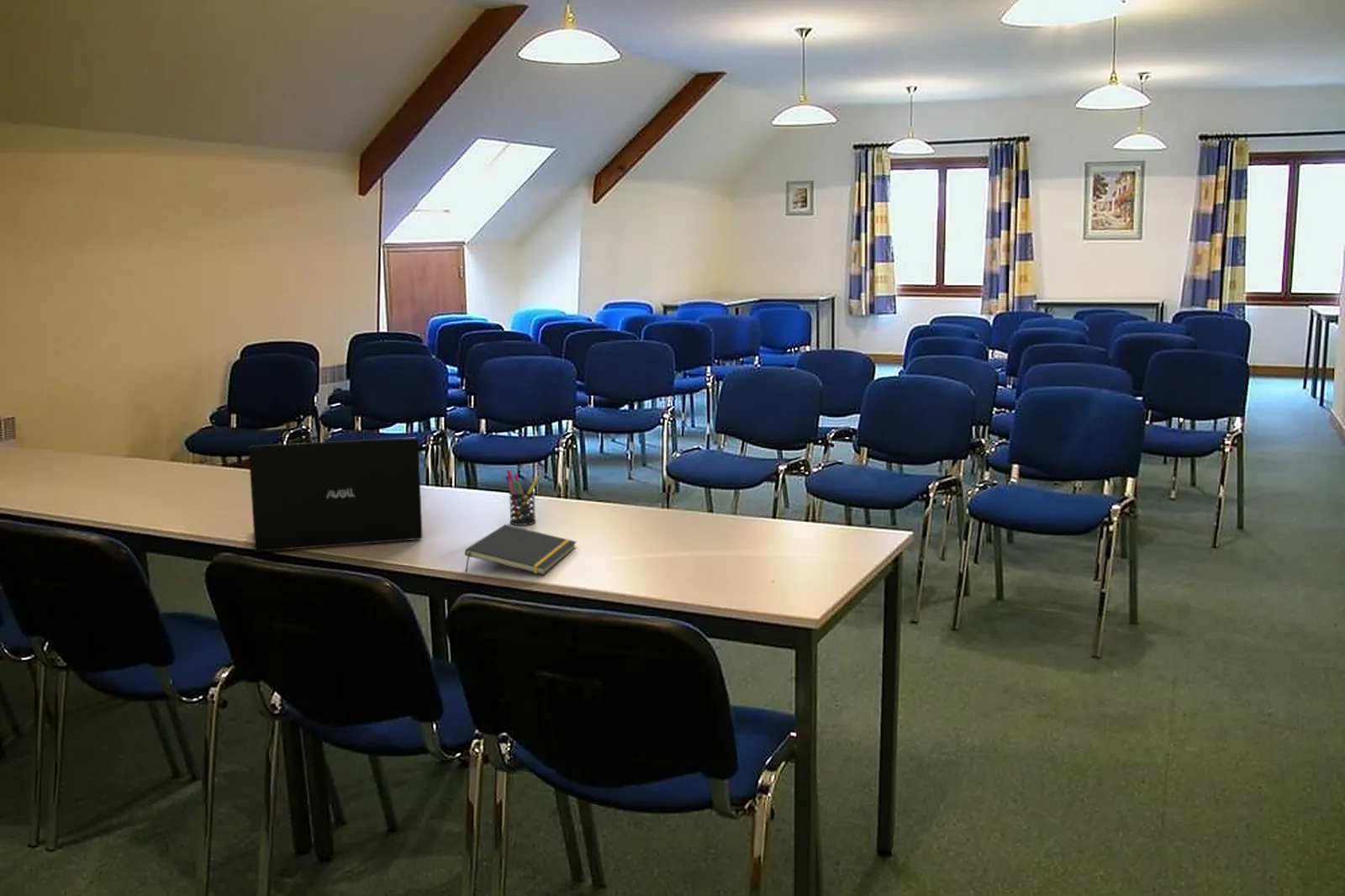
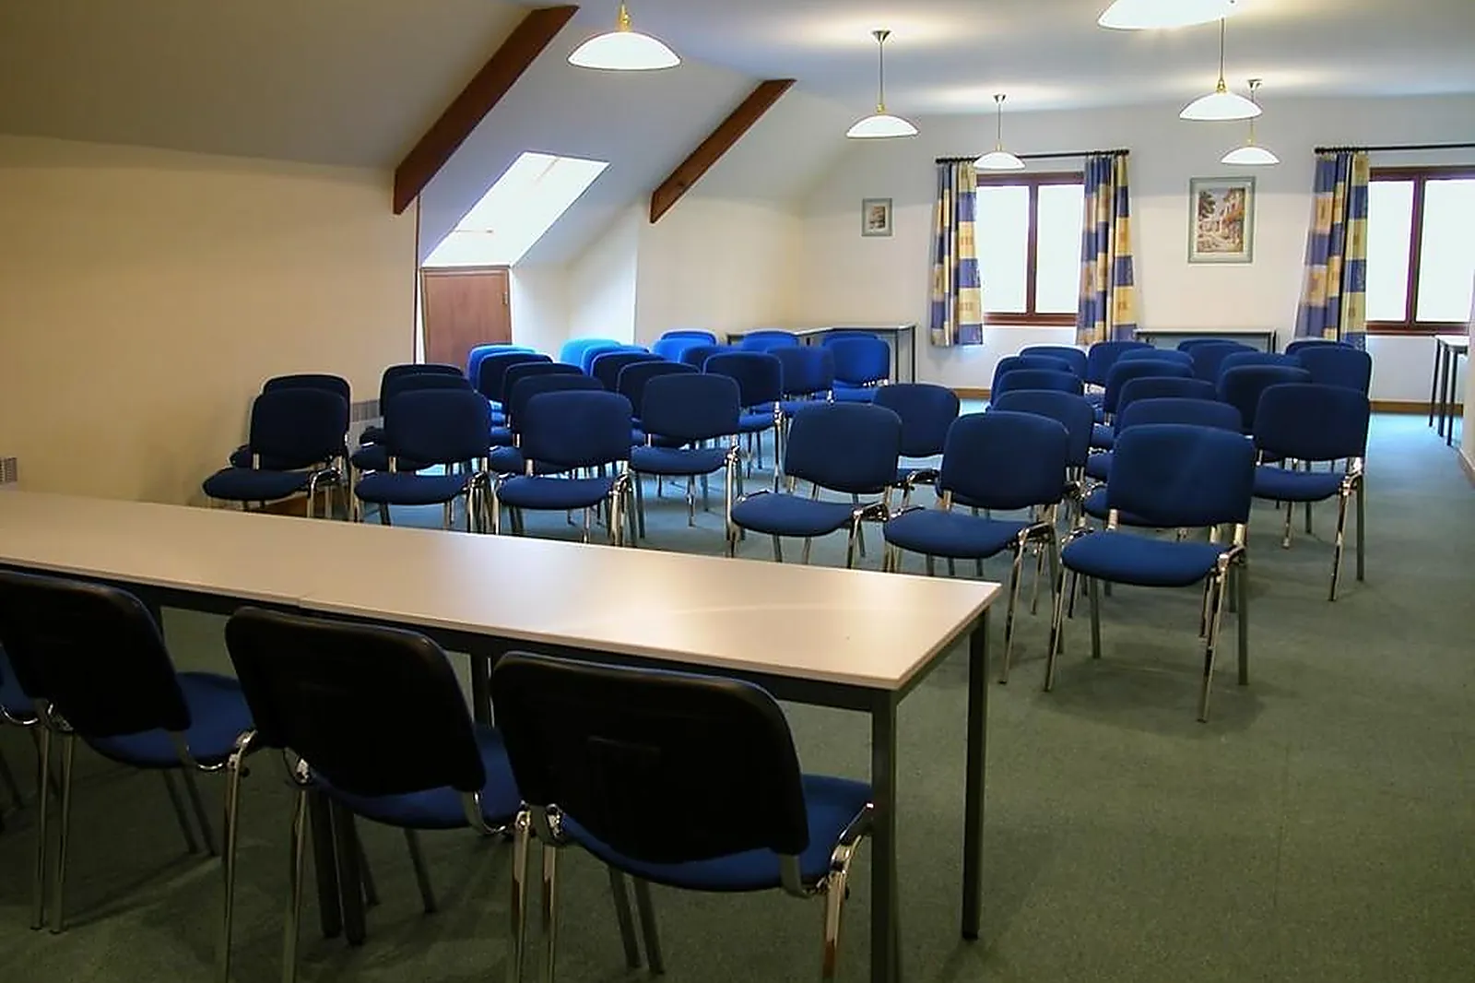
- pen holder (520, 497)
- notepad (523, 548)
- laptop (335, 485)
